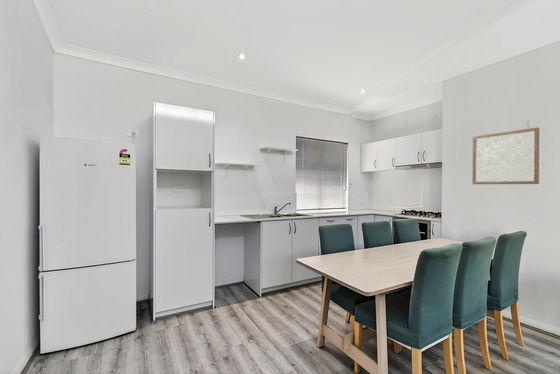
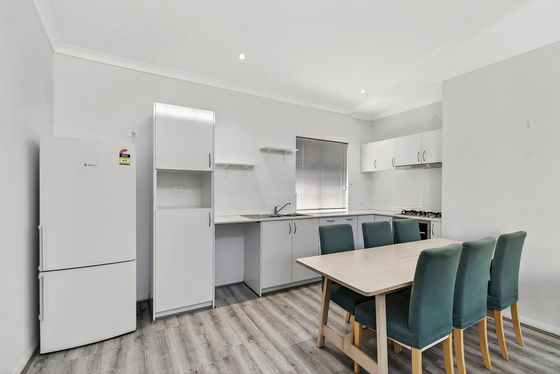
- wall art (502, 160)
